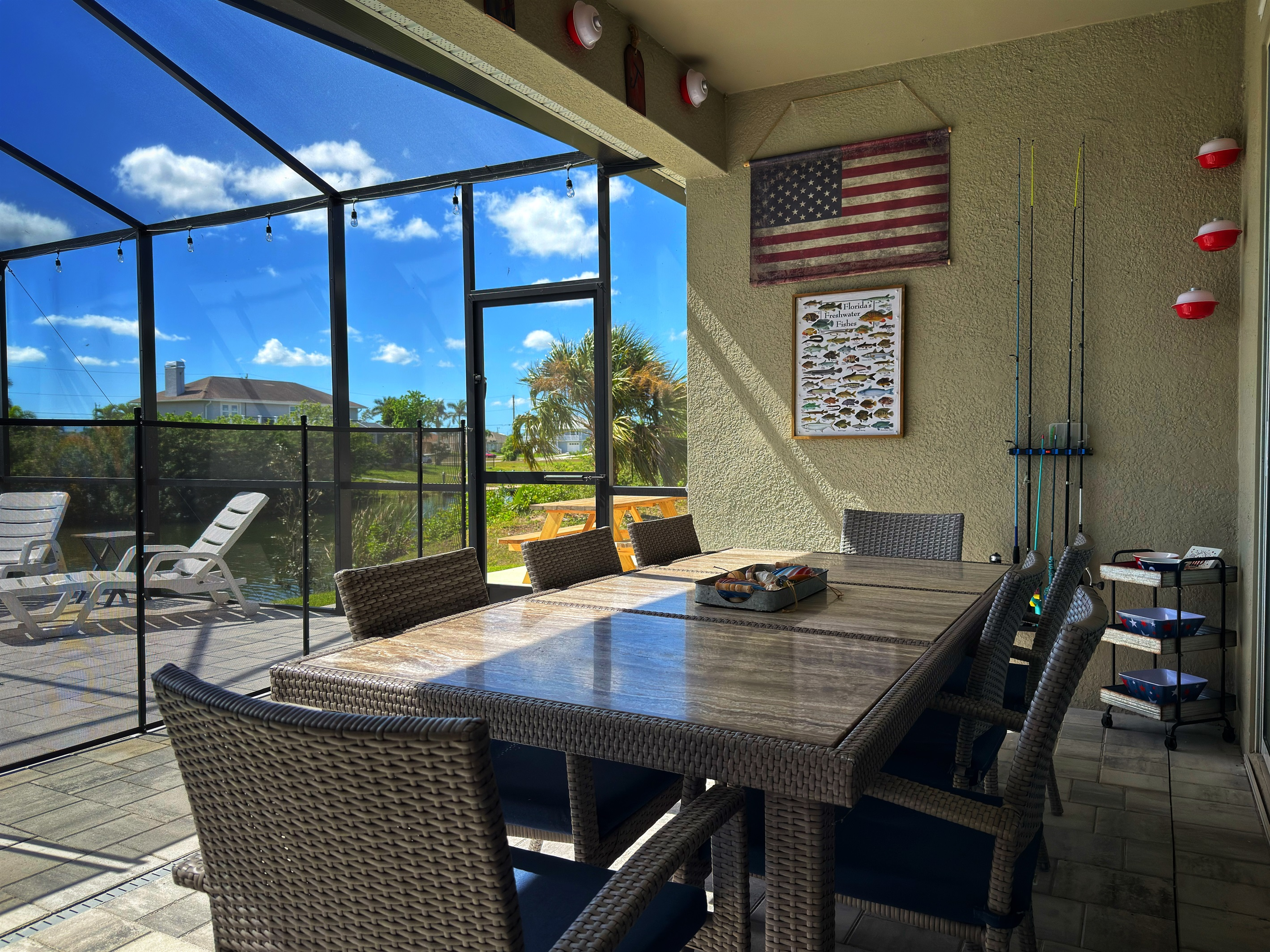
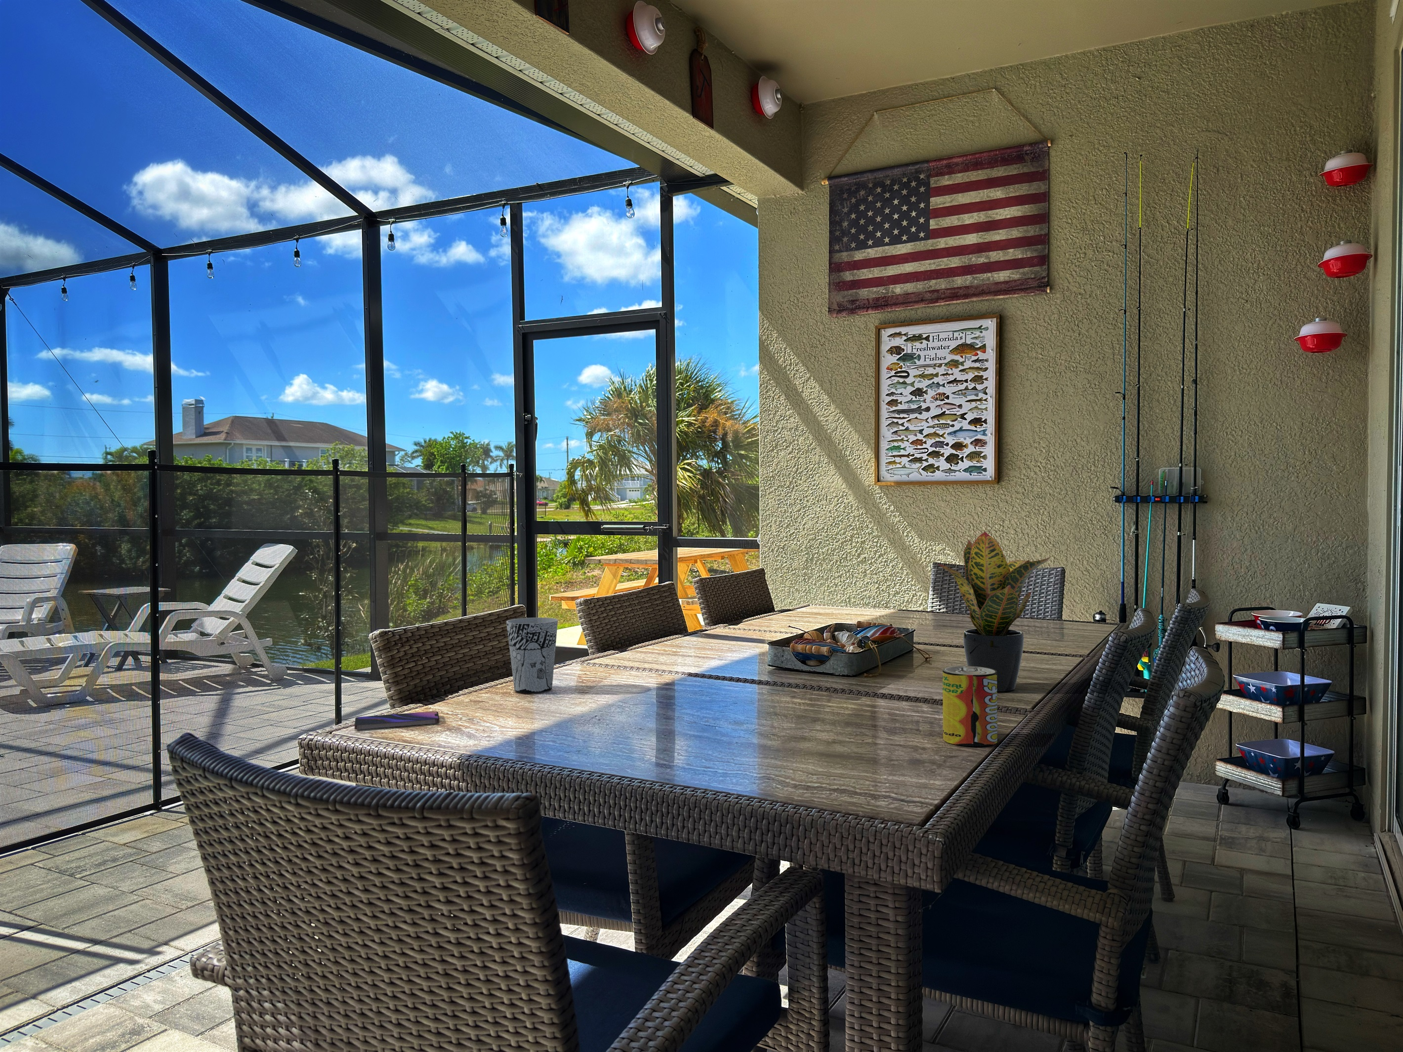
+ smartphone (398, 719)
+ cup (532, 655)
+ potted plant (996, 607)
+ beverage can (970, 705)
